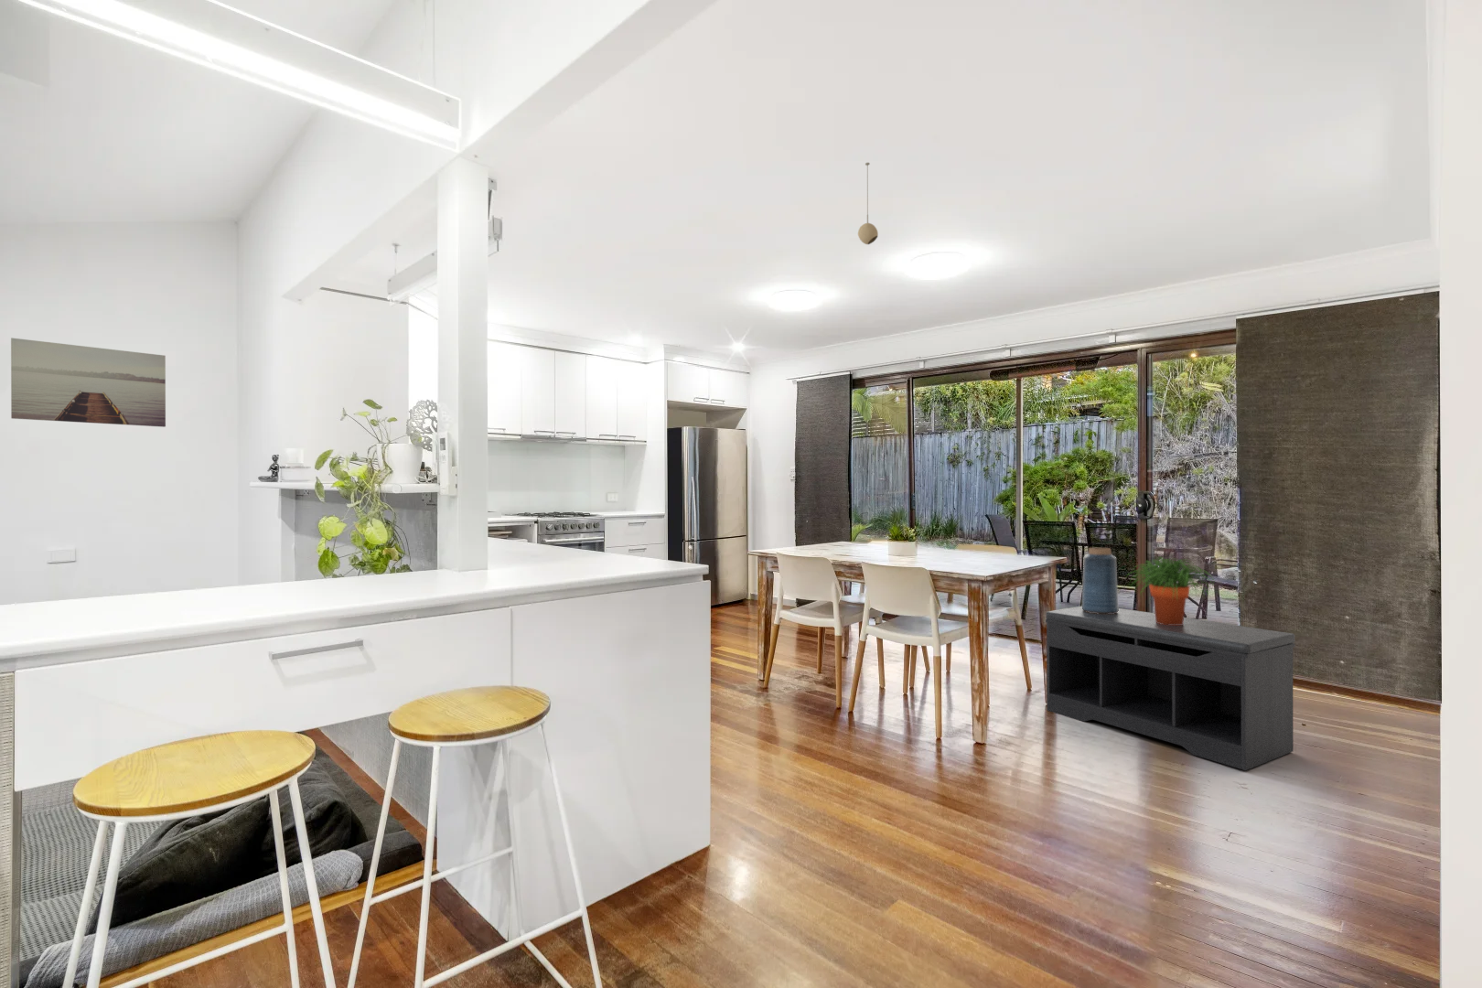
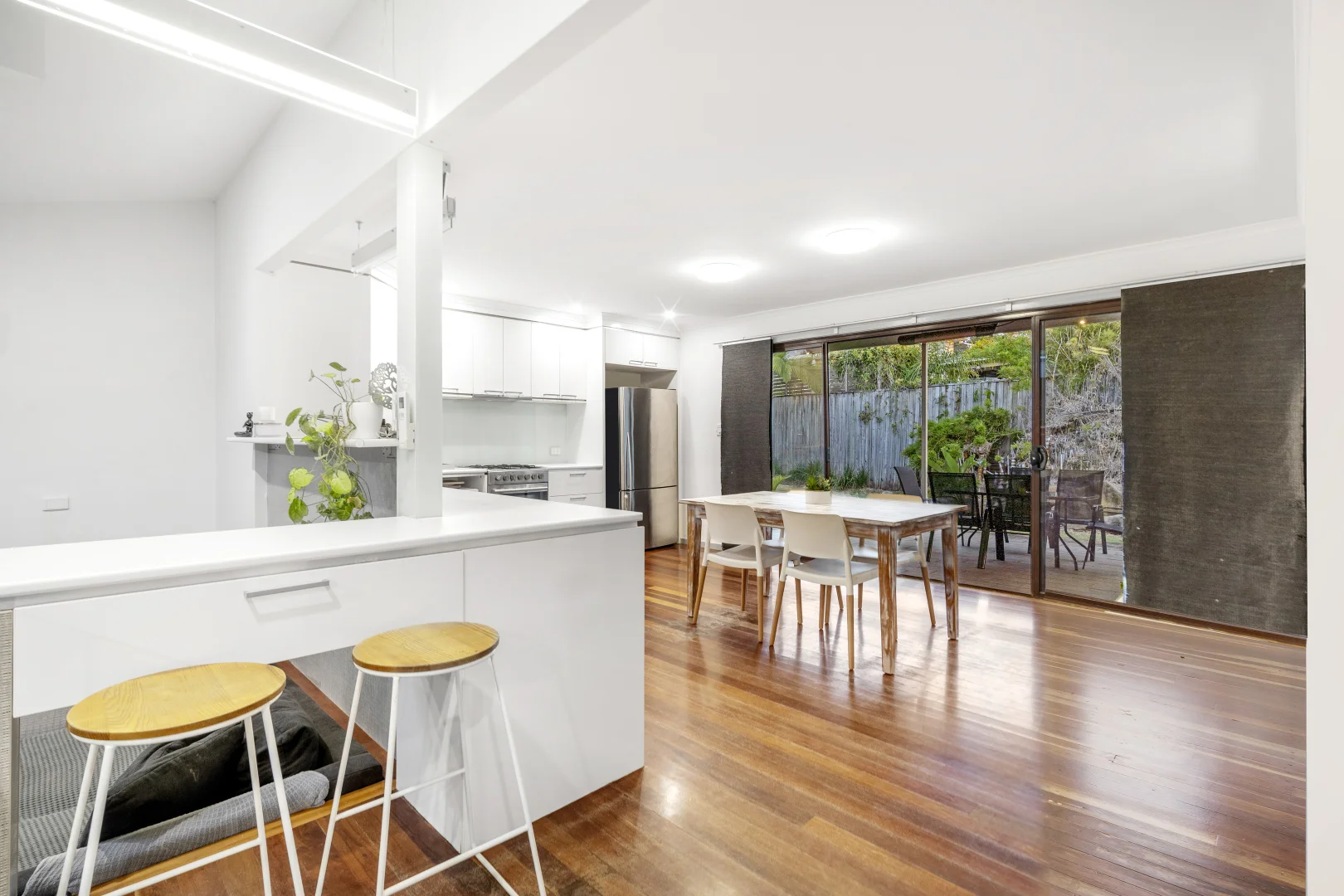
- potted plant (1168, 589)
- pendant light (867, 203)
- wall art (93, 385)
- vase (1099, 579)
- bench (1159, 674)
